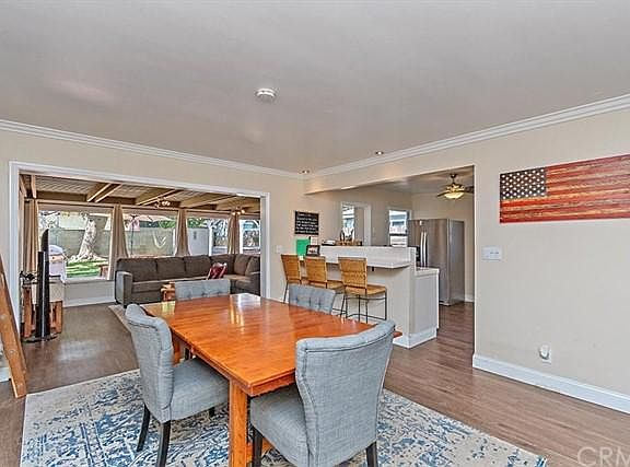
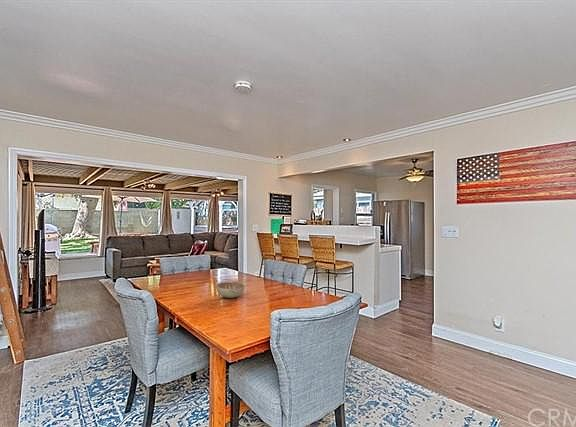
+ decorative bowl (230, 290)
